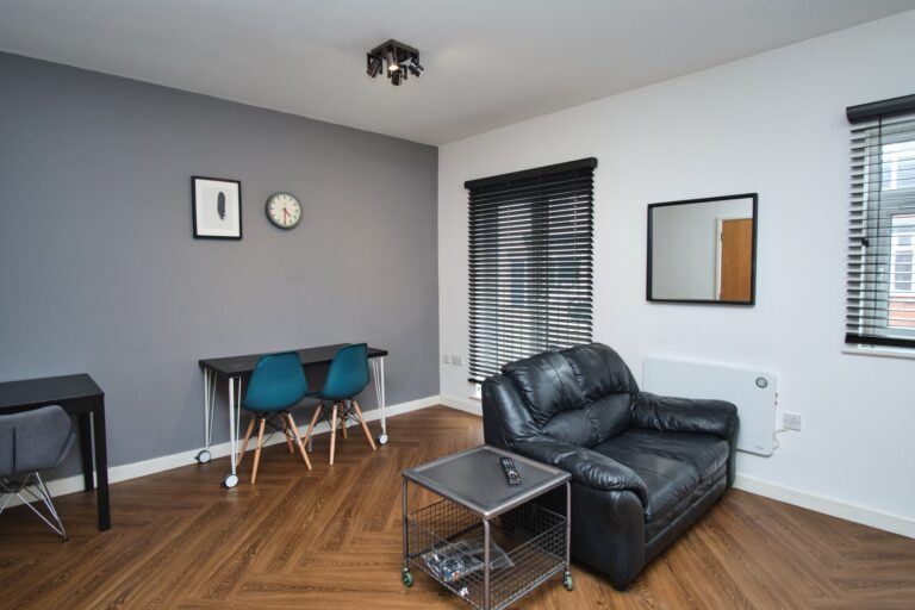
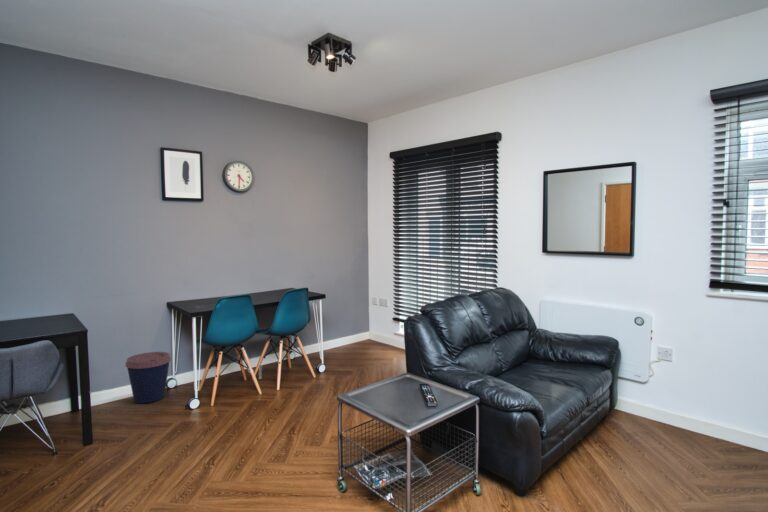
+ coffee cup (149, 377)
